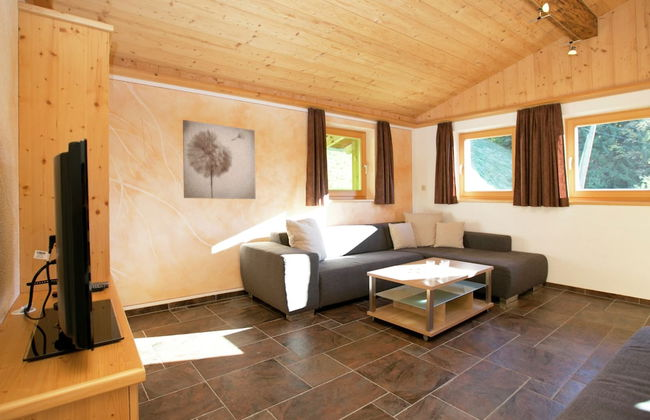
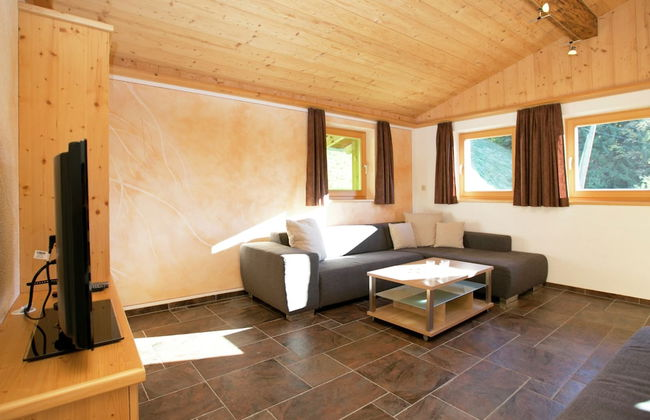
- wall art (221, 162)
